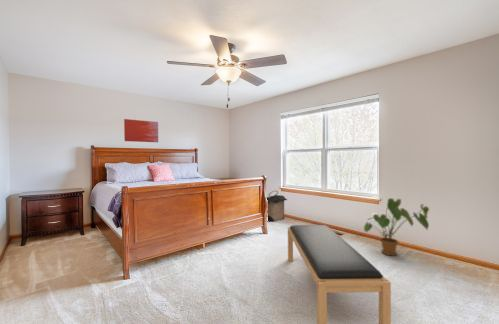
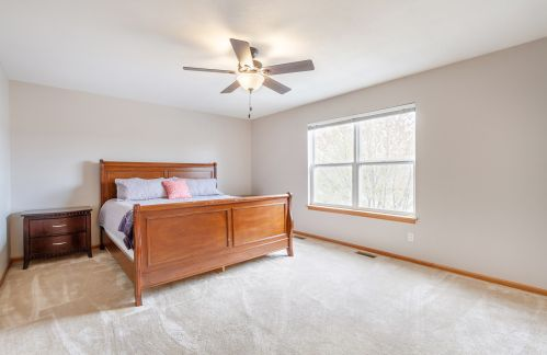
- house plant (394, 225)
- laundry hamper (275, 204)
- bench (324, 265)
- wall art (141, 131)
